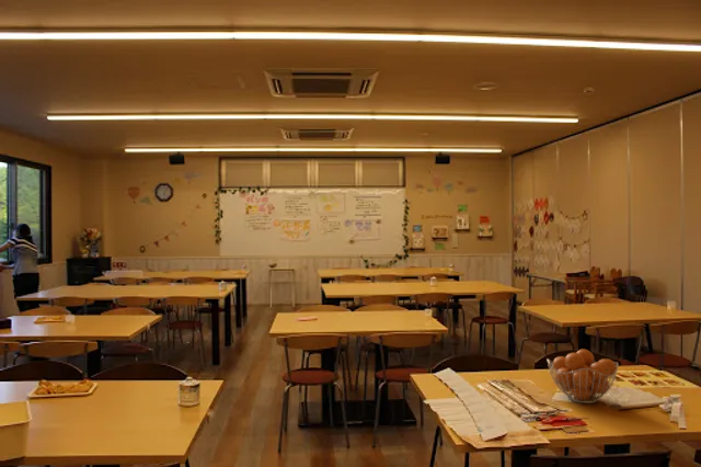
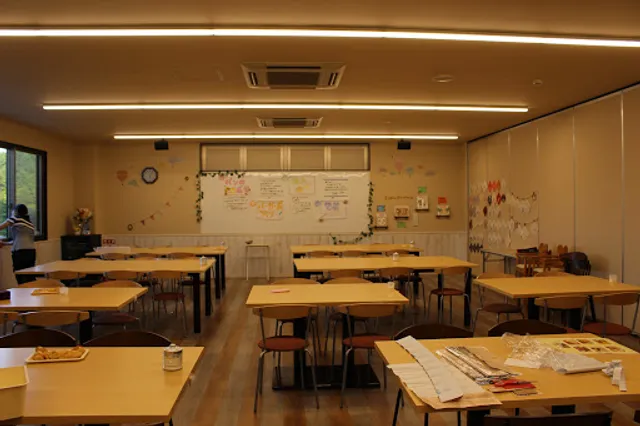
- fruit basket (582, 375)
